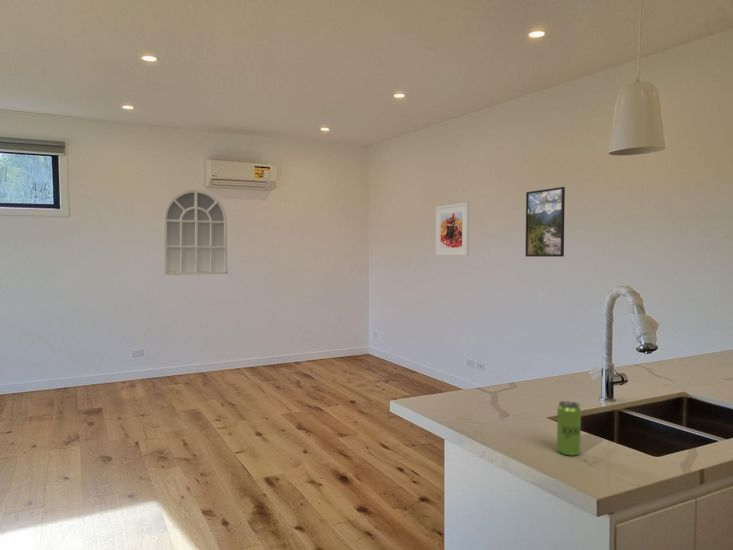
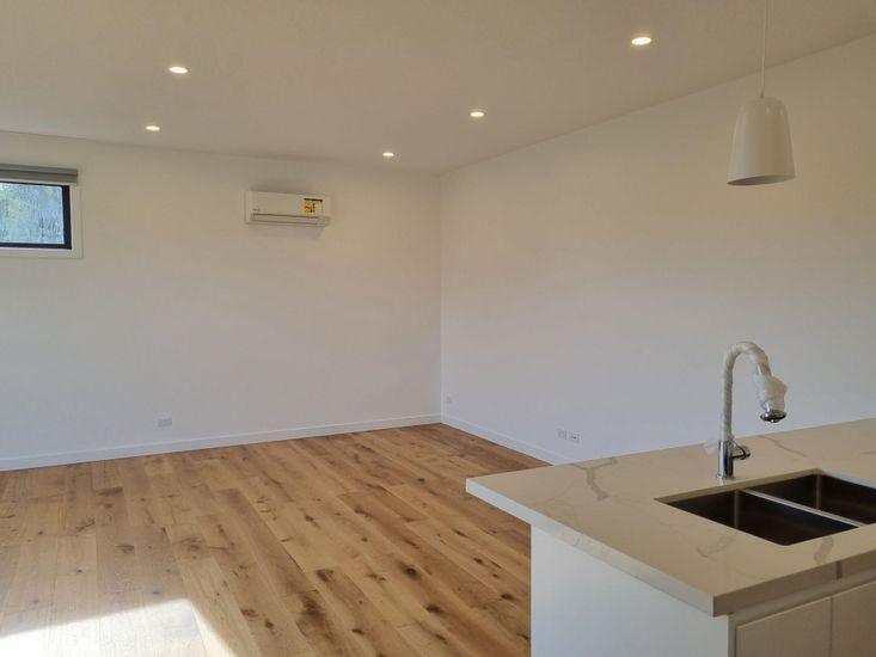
- mirror (196, 232)
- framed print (451, 230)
- beverage can (568, 427)
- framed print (544, 223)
